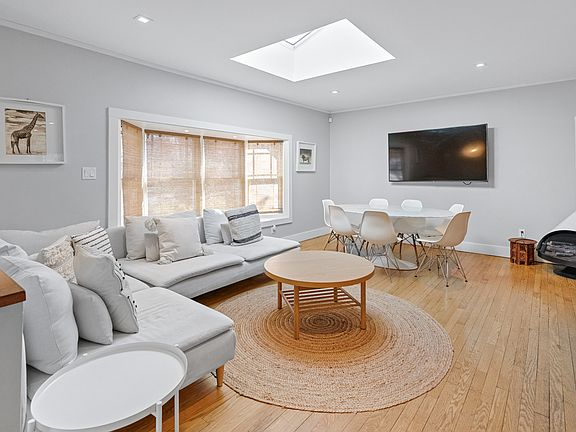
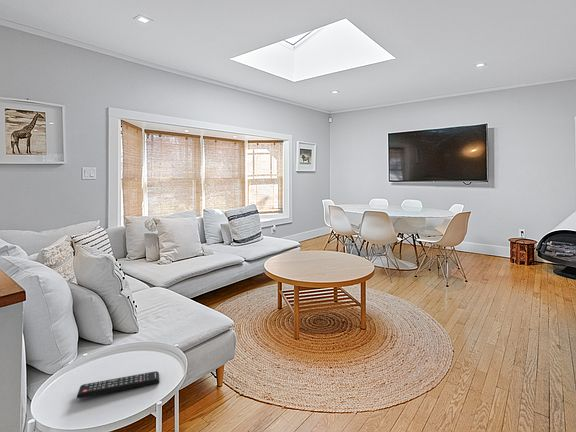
+ remote control (120, 384)
